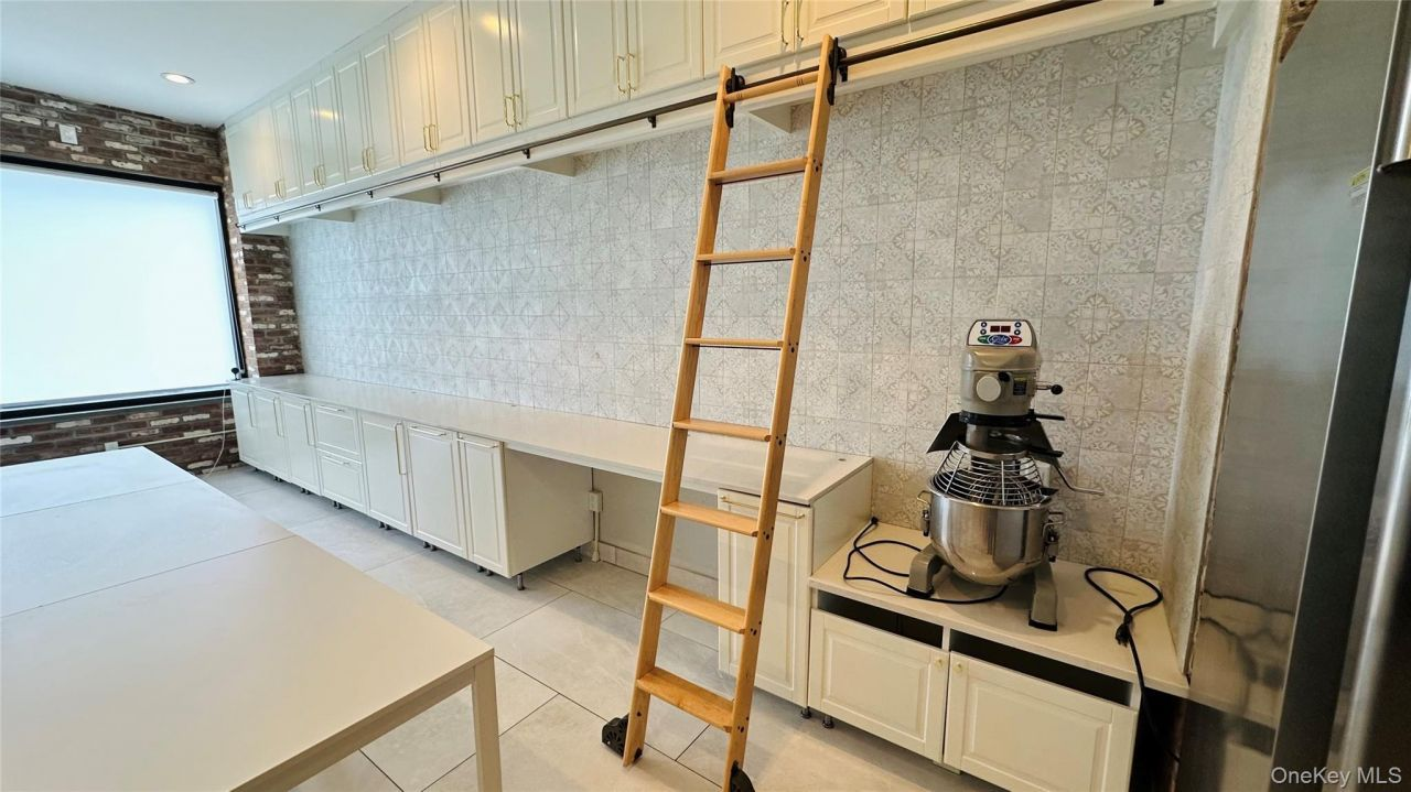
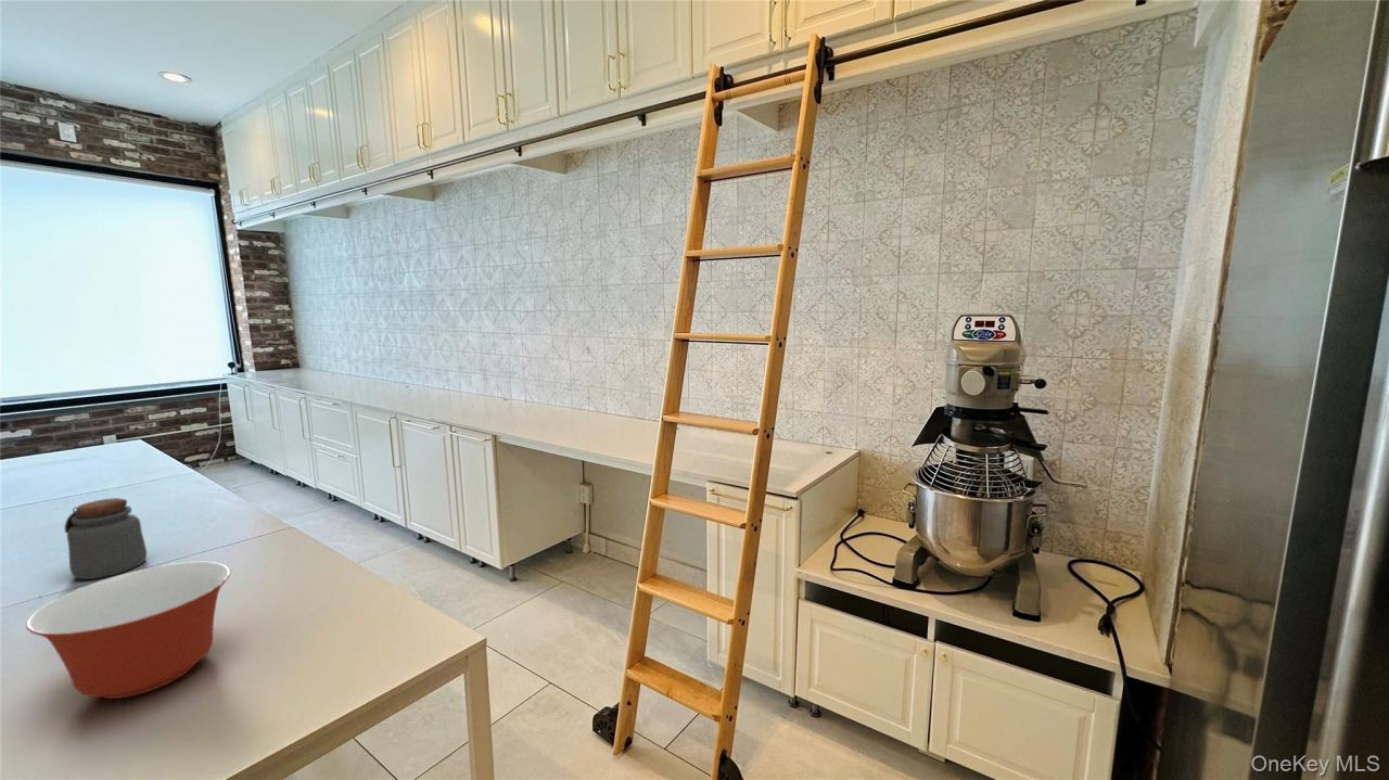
+ jar (105, 536)
+ mixing bowl (143, 634)
